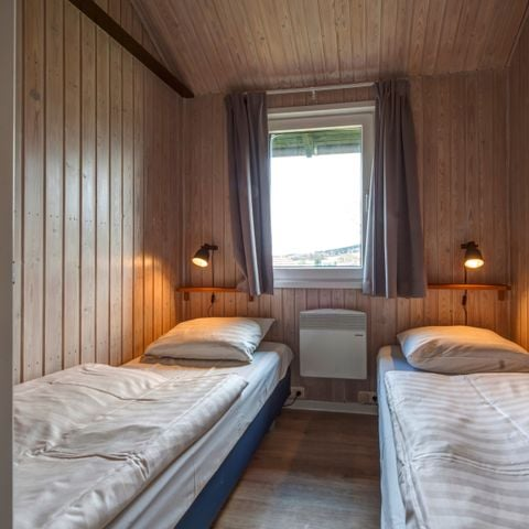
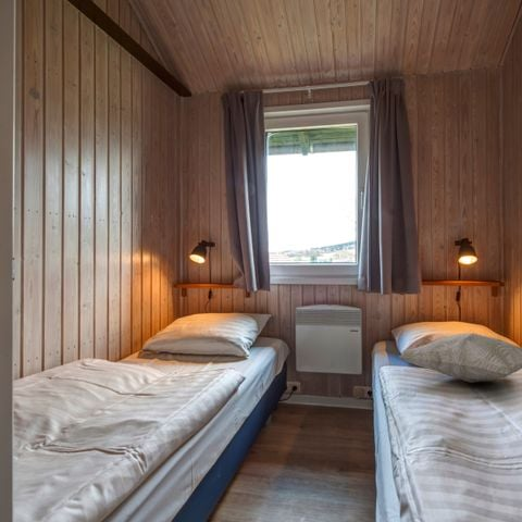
+ decorative pillow (471, 356)
